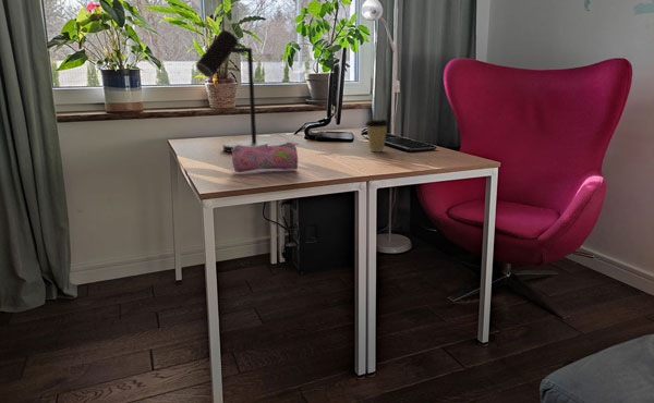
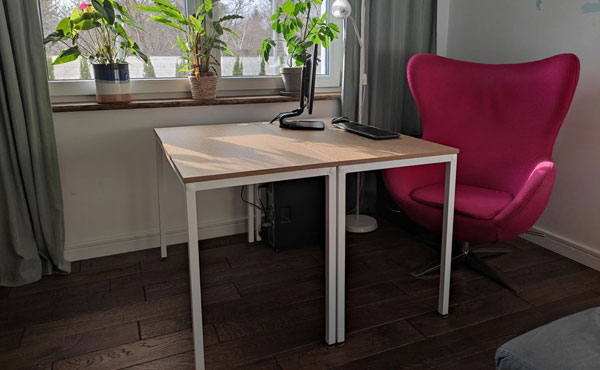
- coffee cup (376, 135)
- desk lamp (250, 91)
- pencil case (265, 157)
